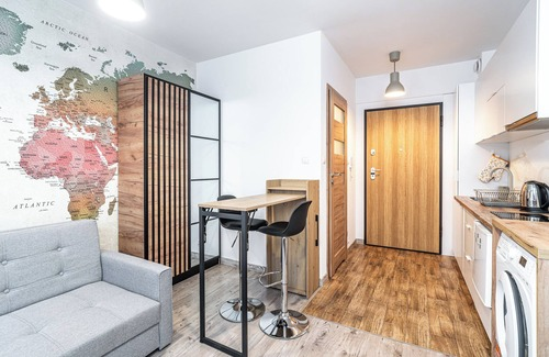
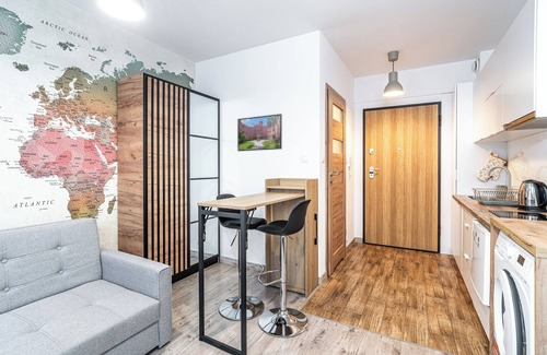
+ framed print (258, 133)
